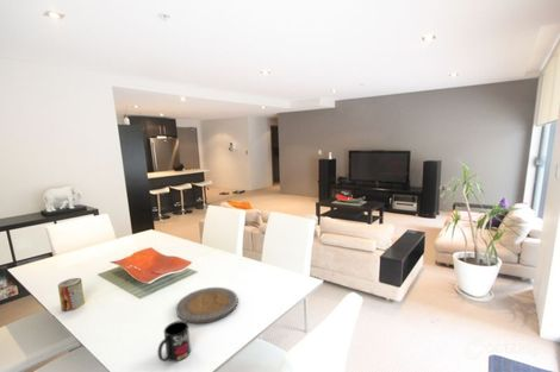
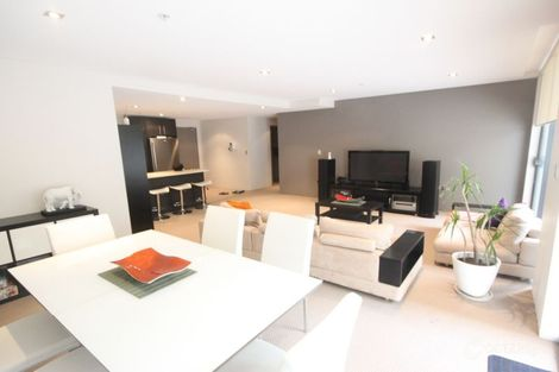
- mug (173, 343)
- beverage can (71, 294)
- plate (207, 303)
